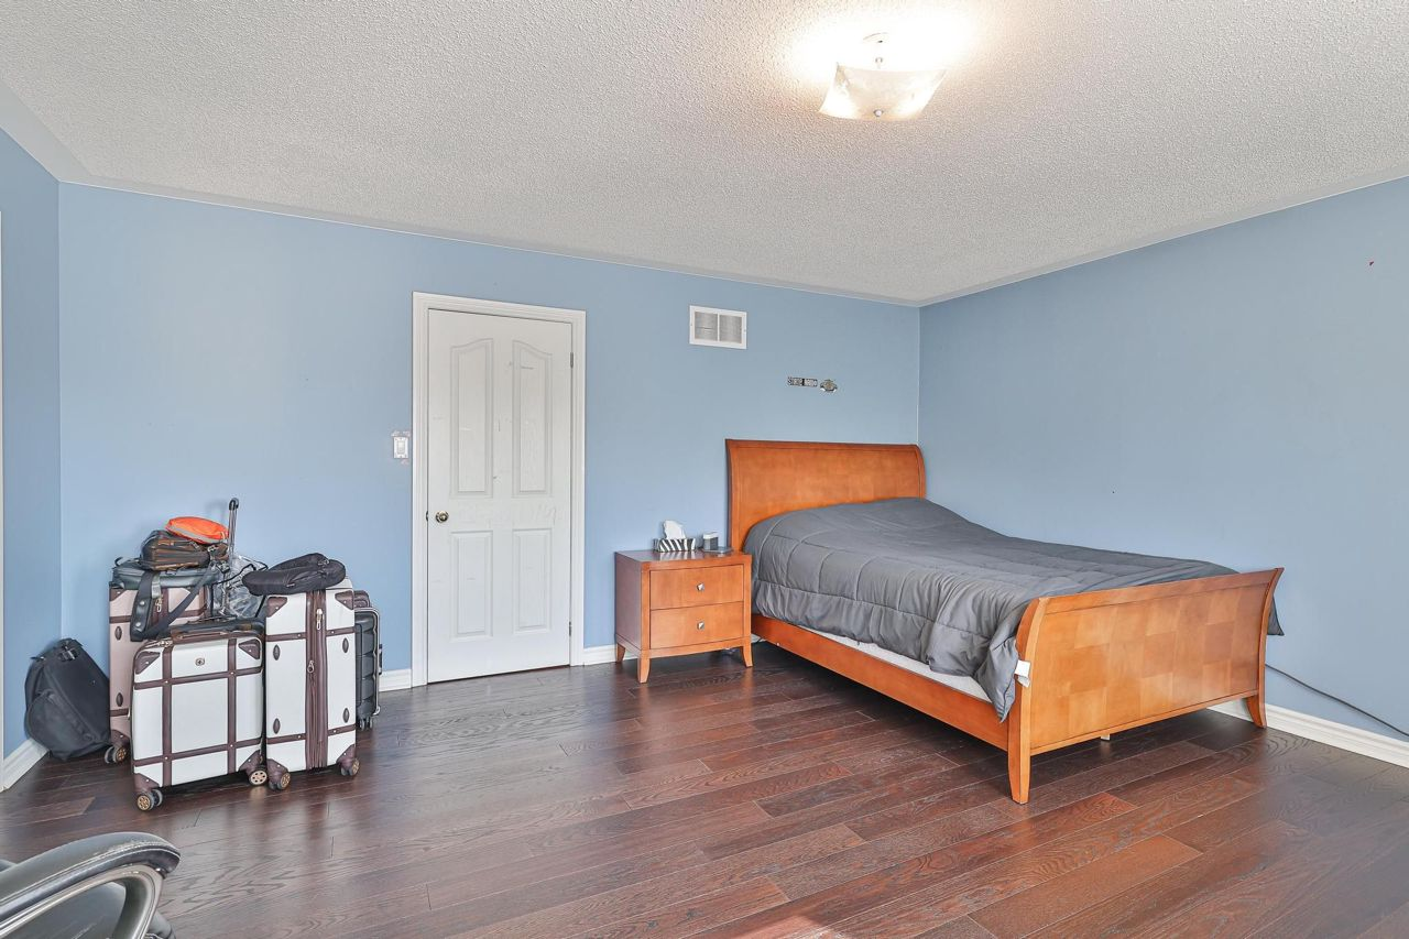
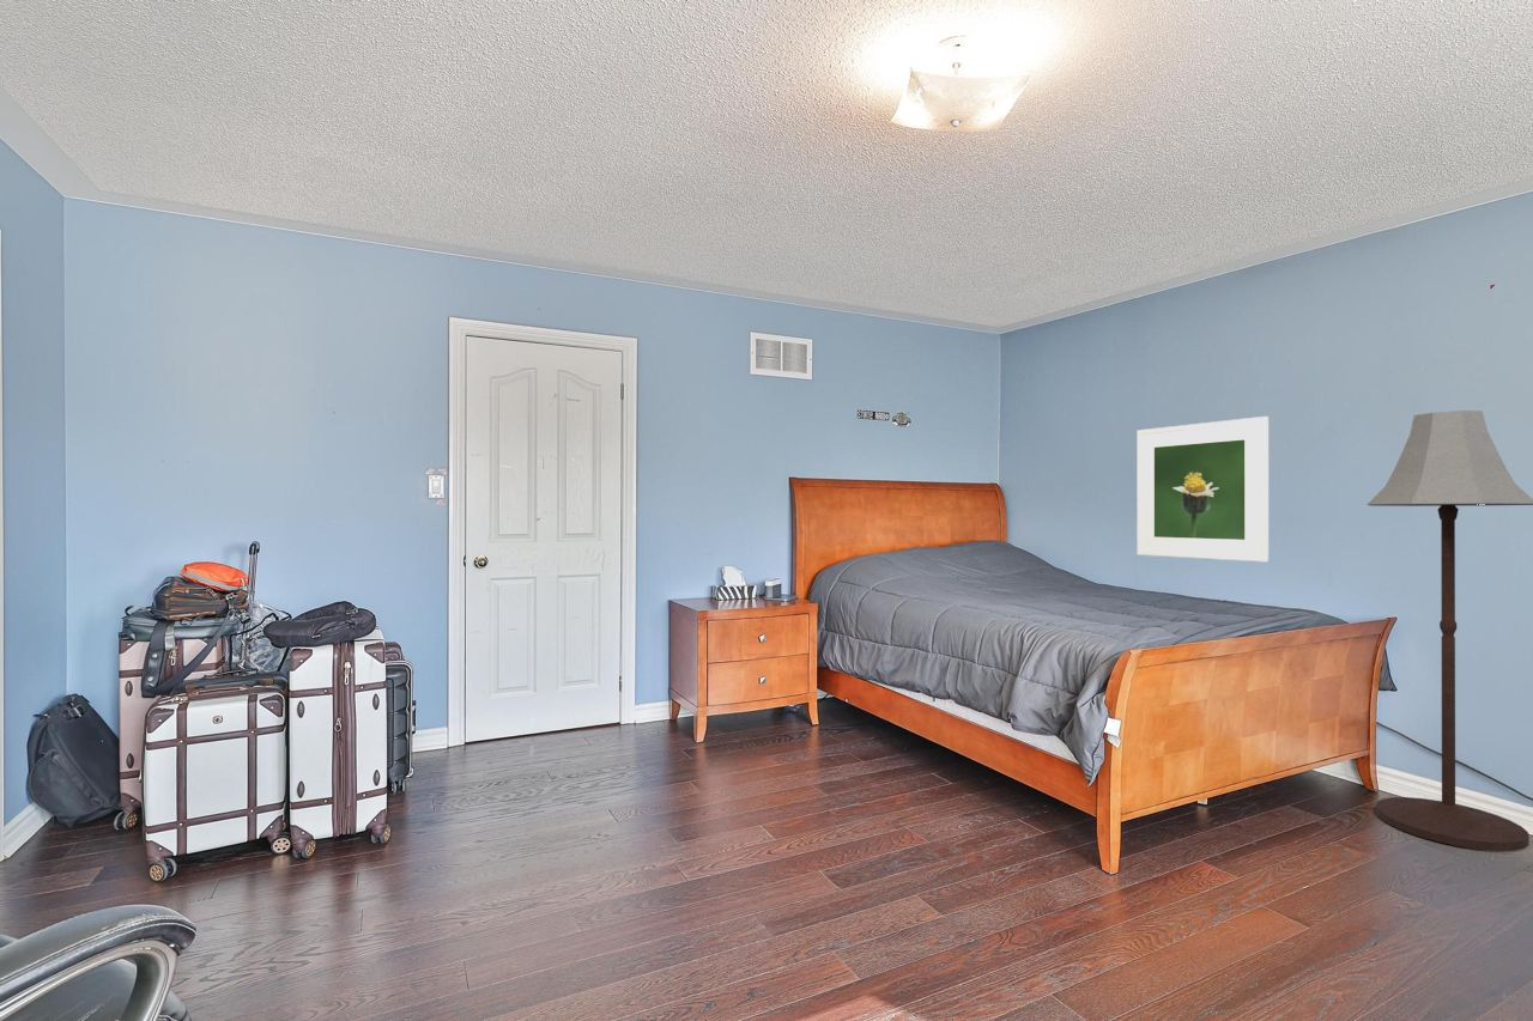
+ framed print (1198, 491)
+ floor lamp (1448, 619)
